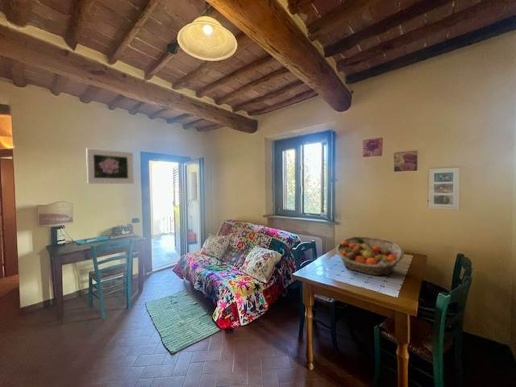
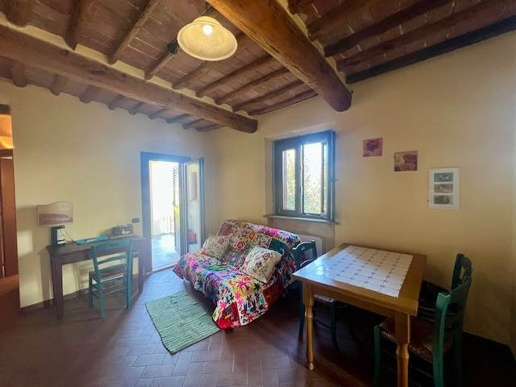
- fruit basket (367, 254)
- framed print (111, 167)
